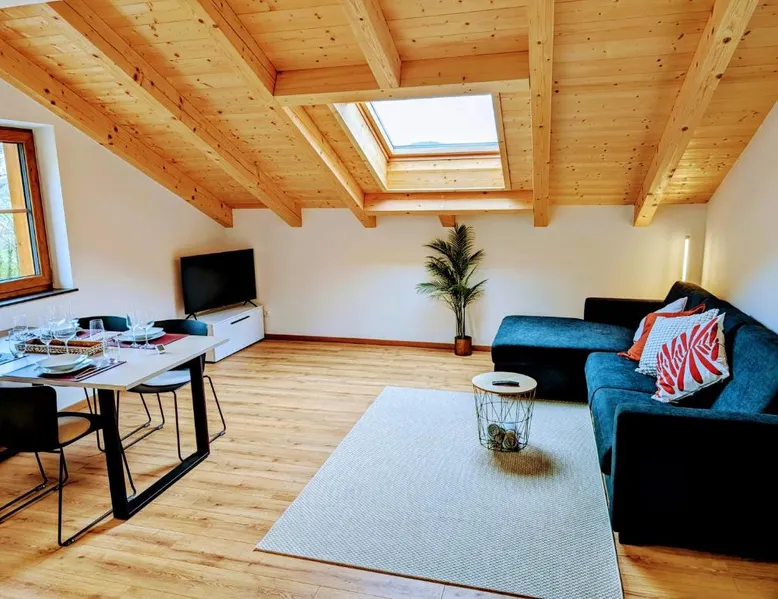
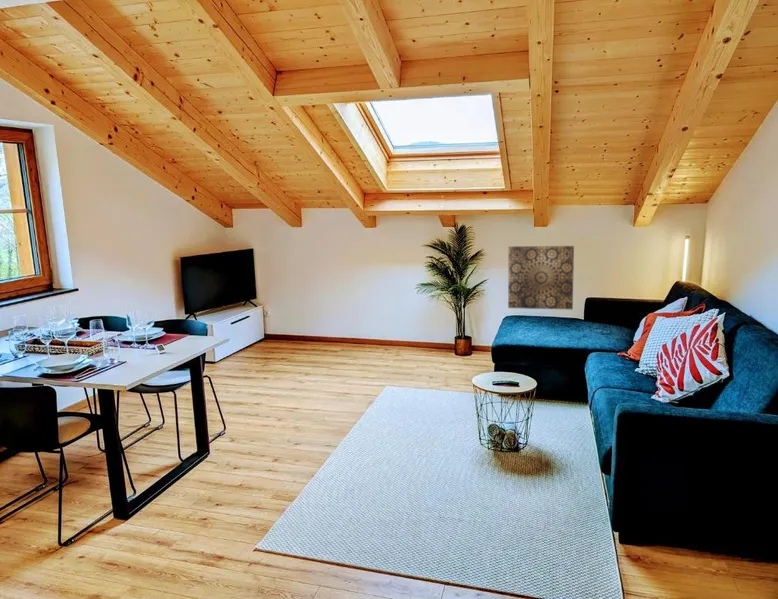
+ wall art (540, 277)
